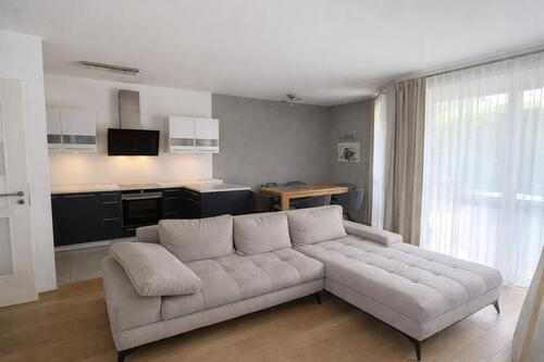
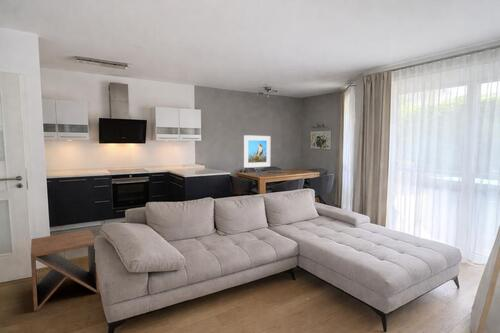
+ side table (65, 265)
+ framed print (257, 151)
